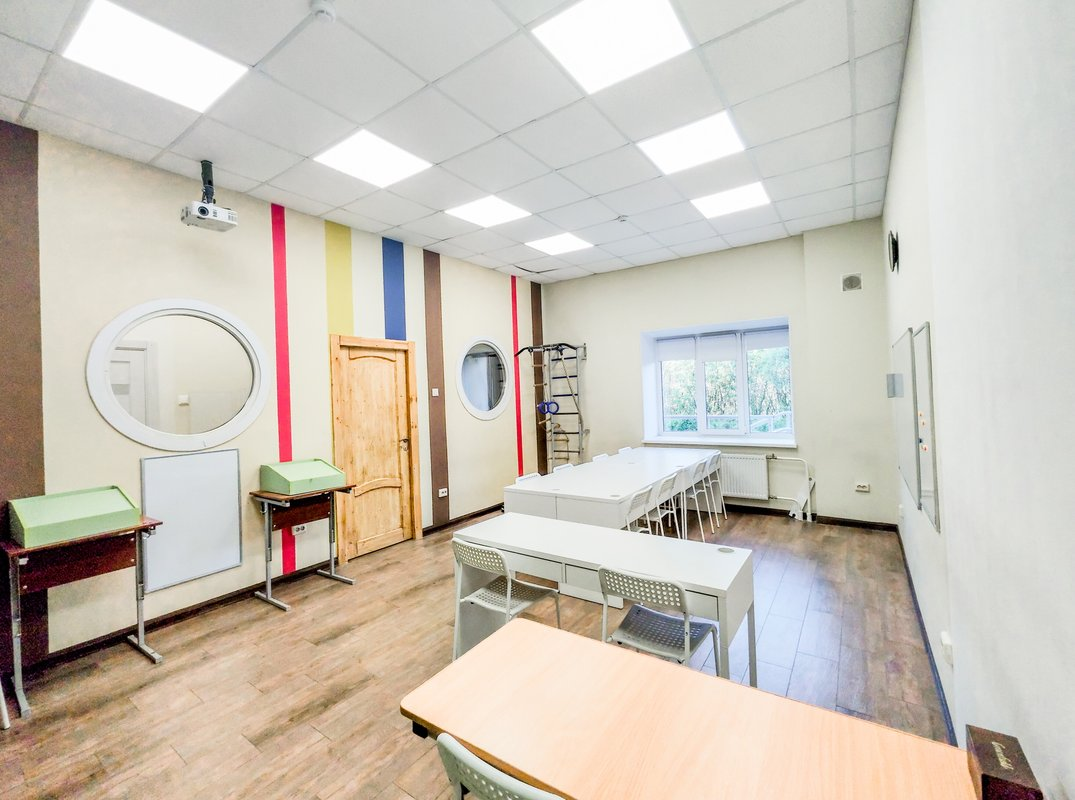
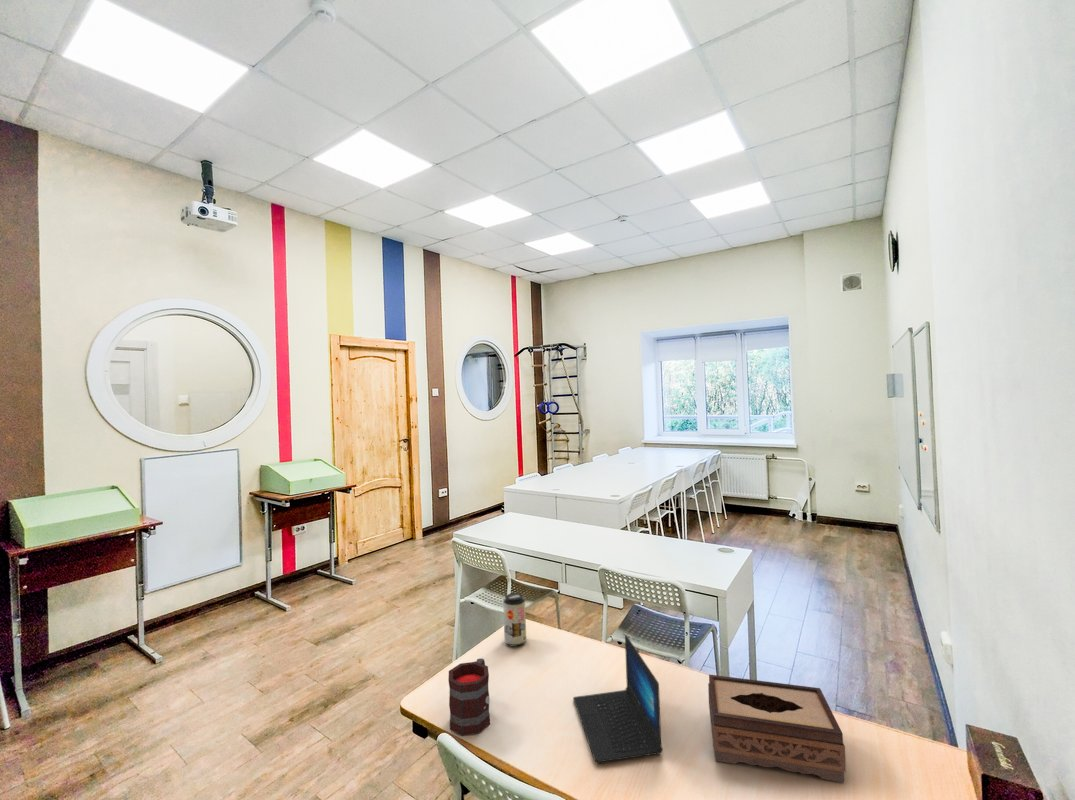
+ tissue box (769, 722)
+ beverage can (514, 619)
+ mug (472, 691)
+ laptop (613, 692)
